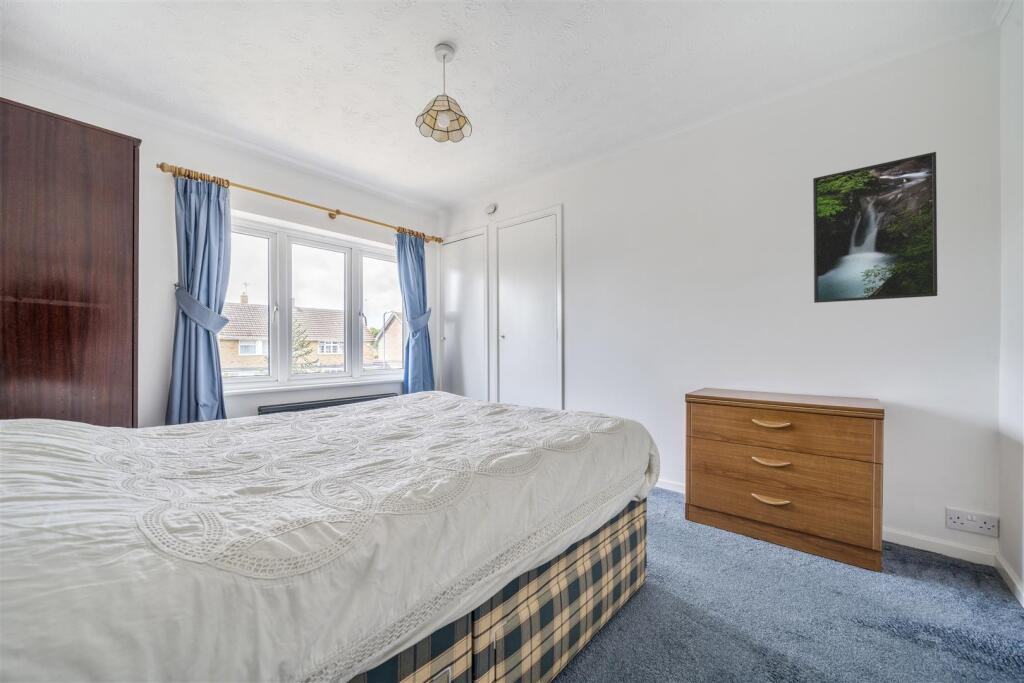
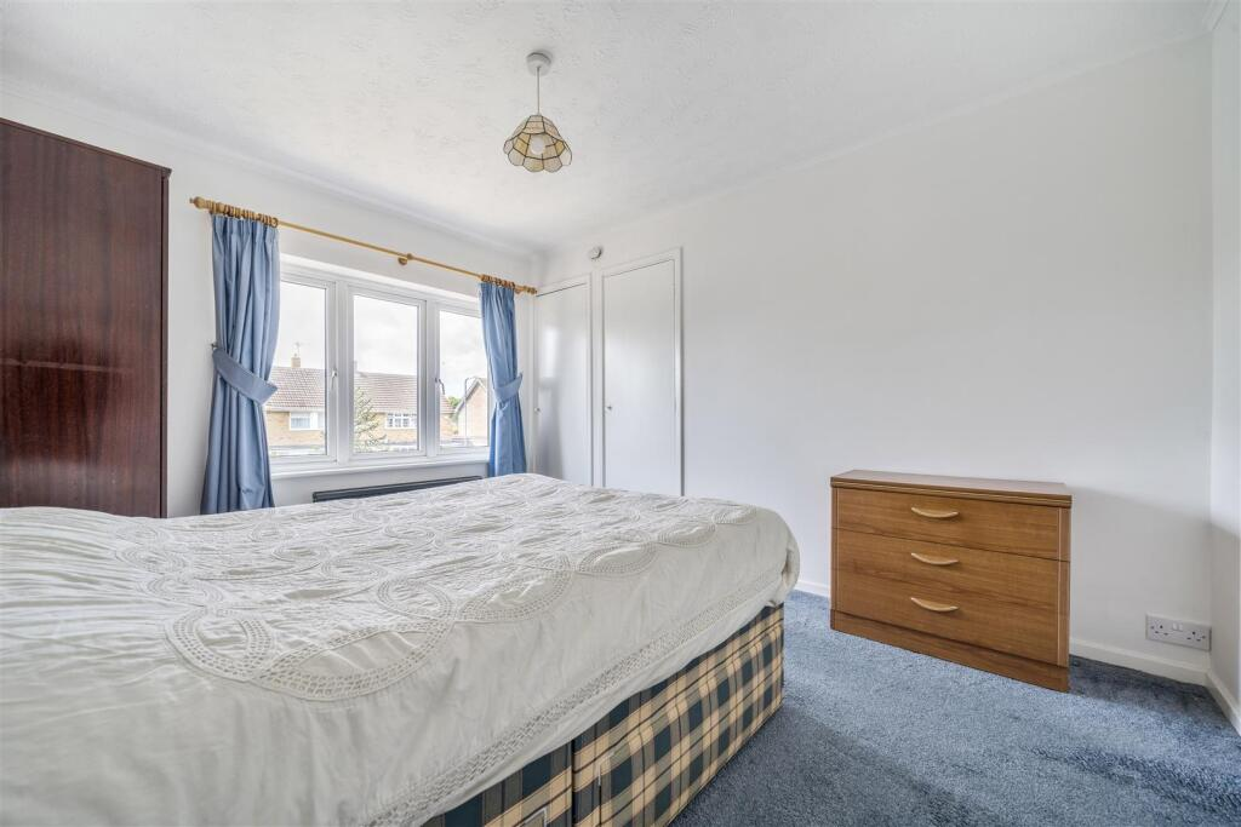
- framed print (870, 232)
